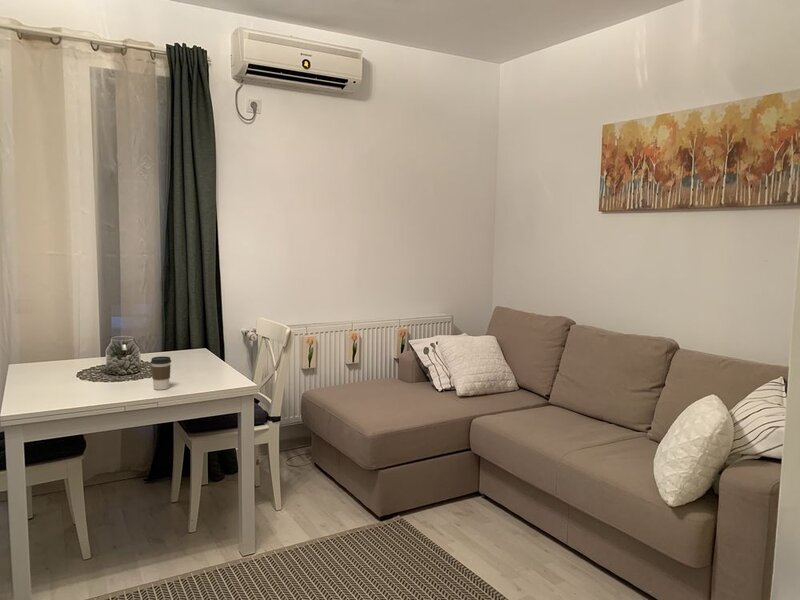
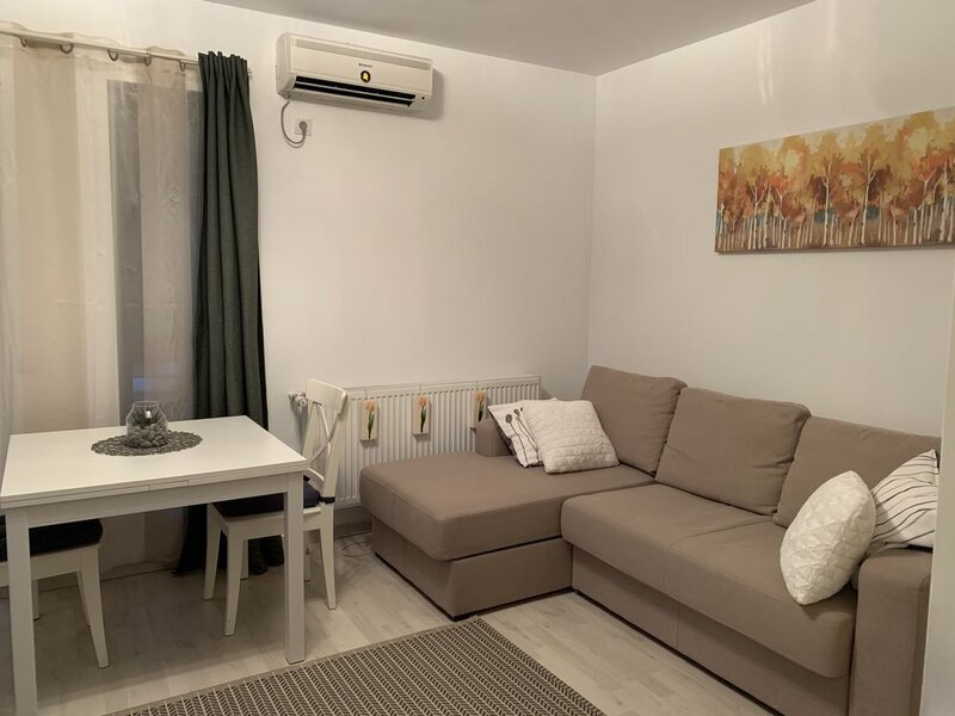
- coffee cup (161, 373)
